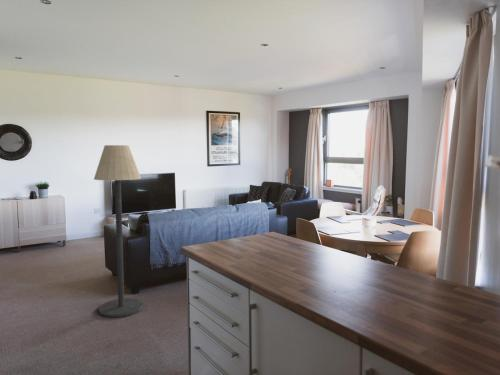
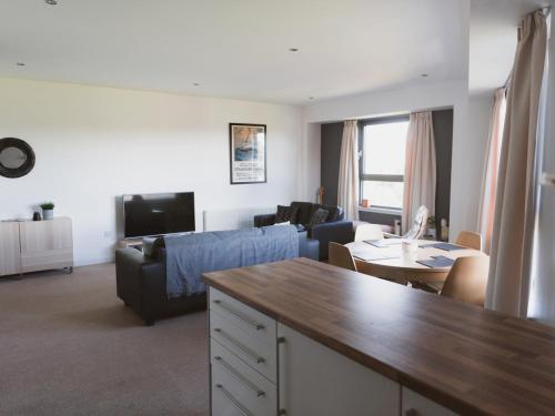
- floor lamp (119, 228)
